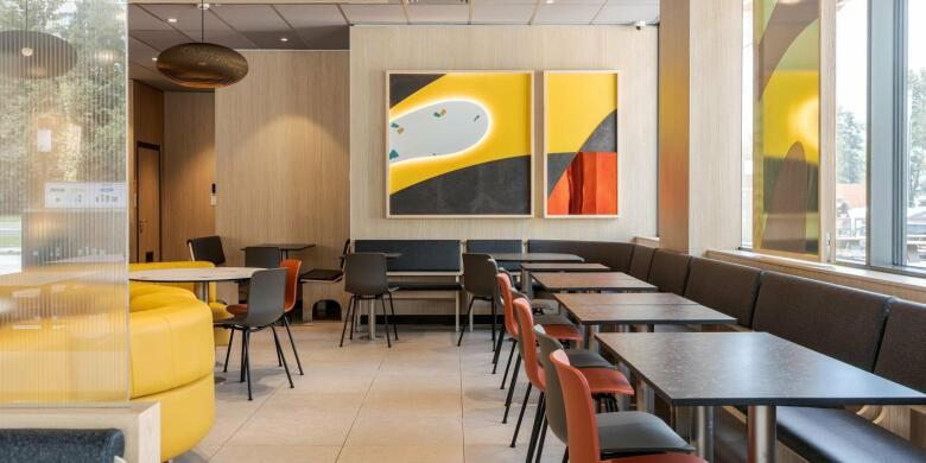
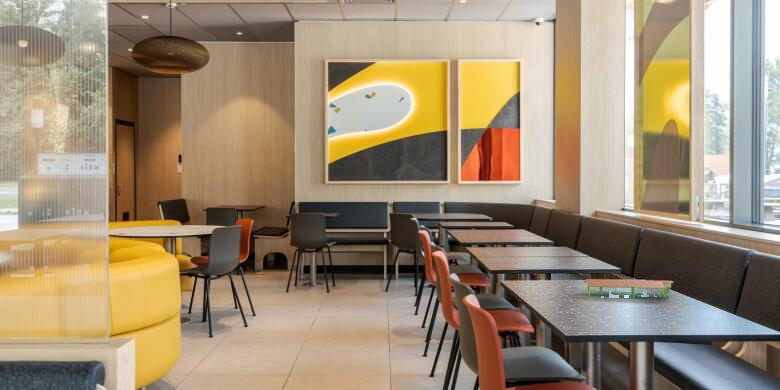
+ architectural model (628, 287)
